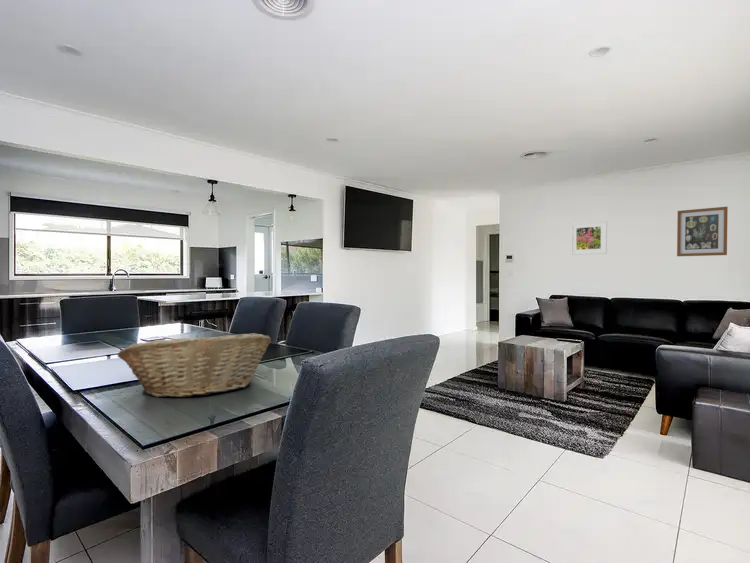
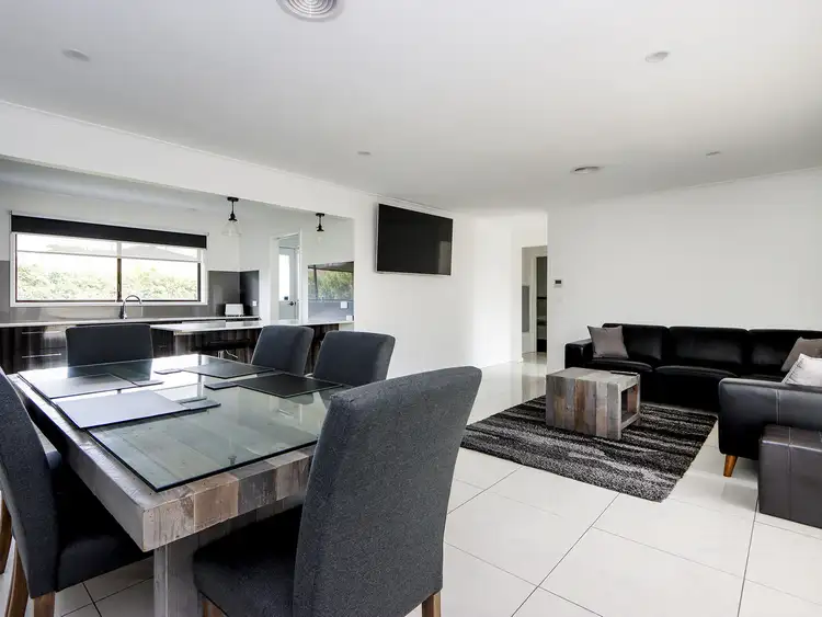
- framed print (588, 238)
- fruit basket (200, 358)
- wall art (701, 232)
